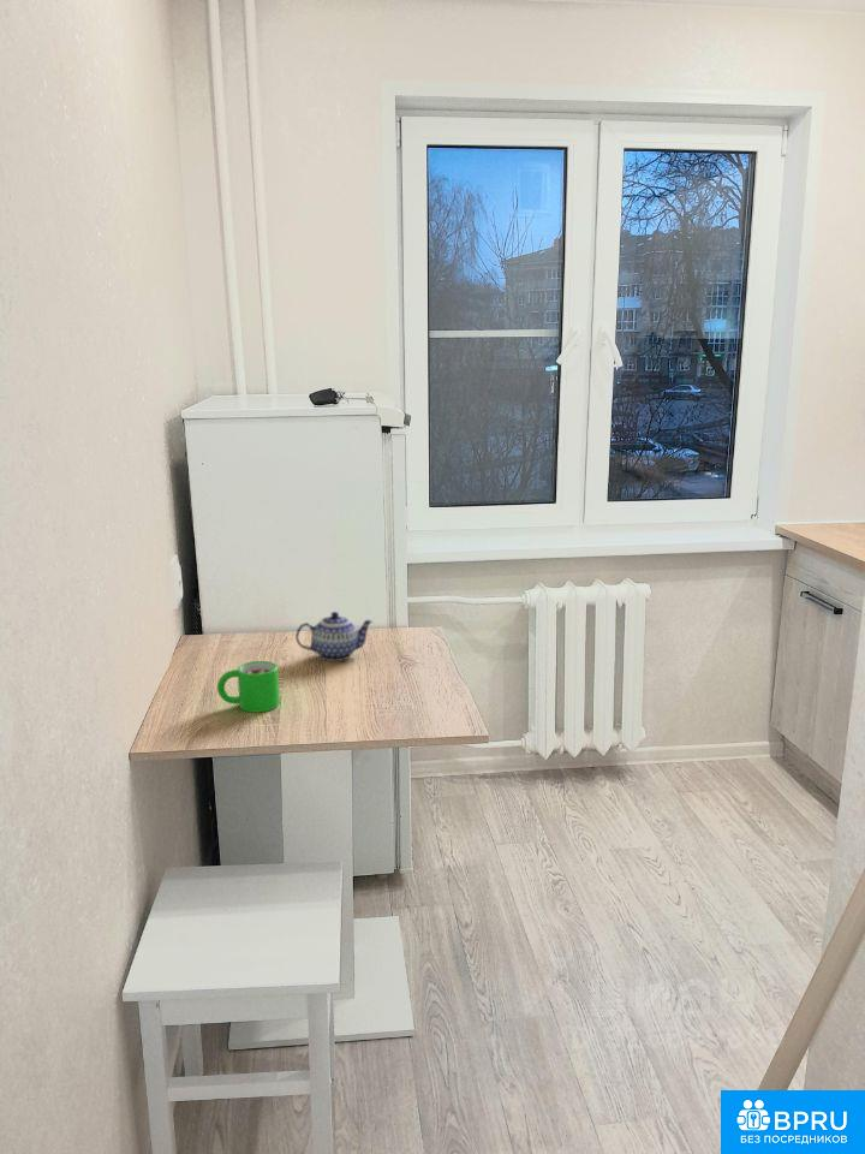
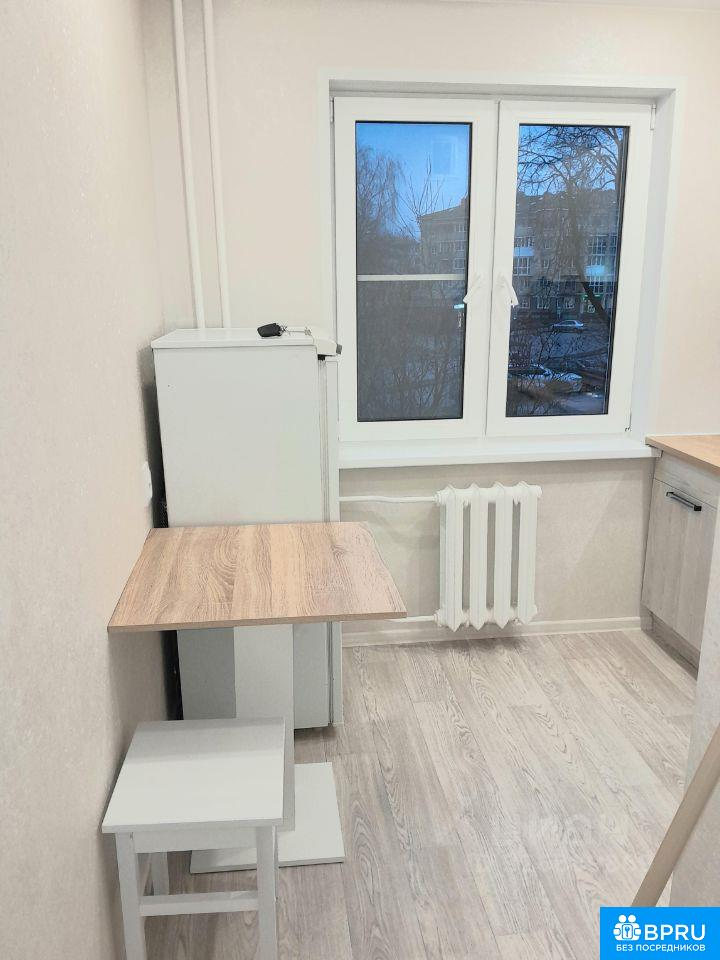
- mug (247, 686)
- teapot (334, 633)
